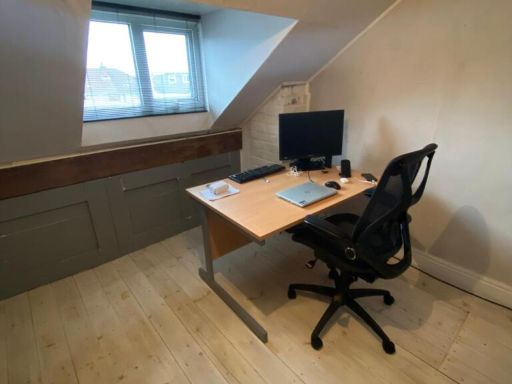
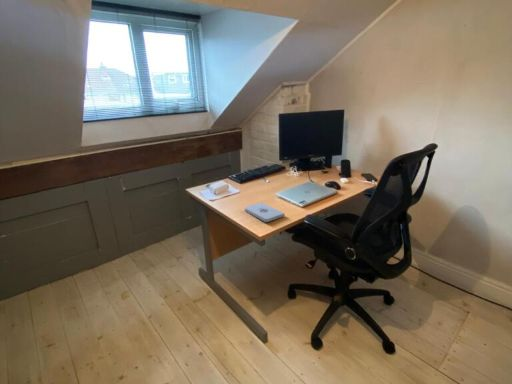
+ notepad (263, 211)
